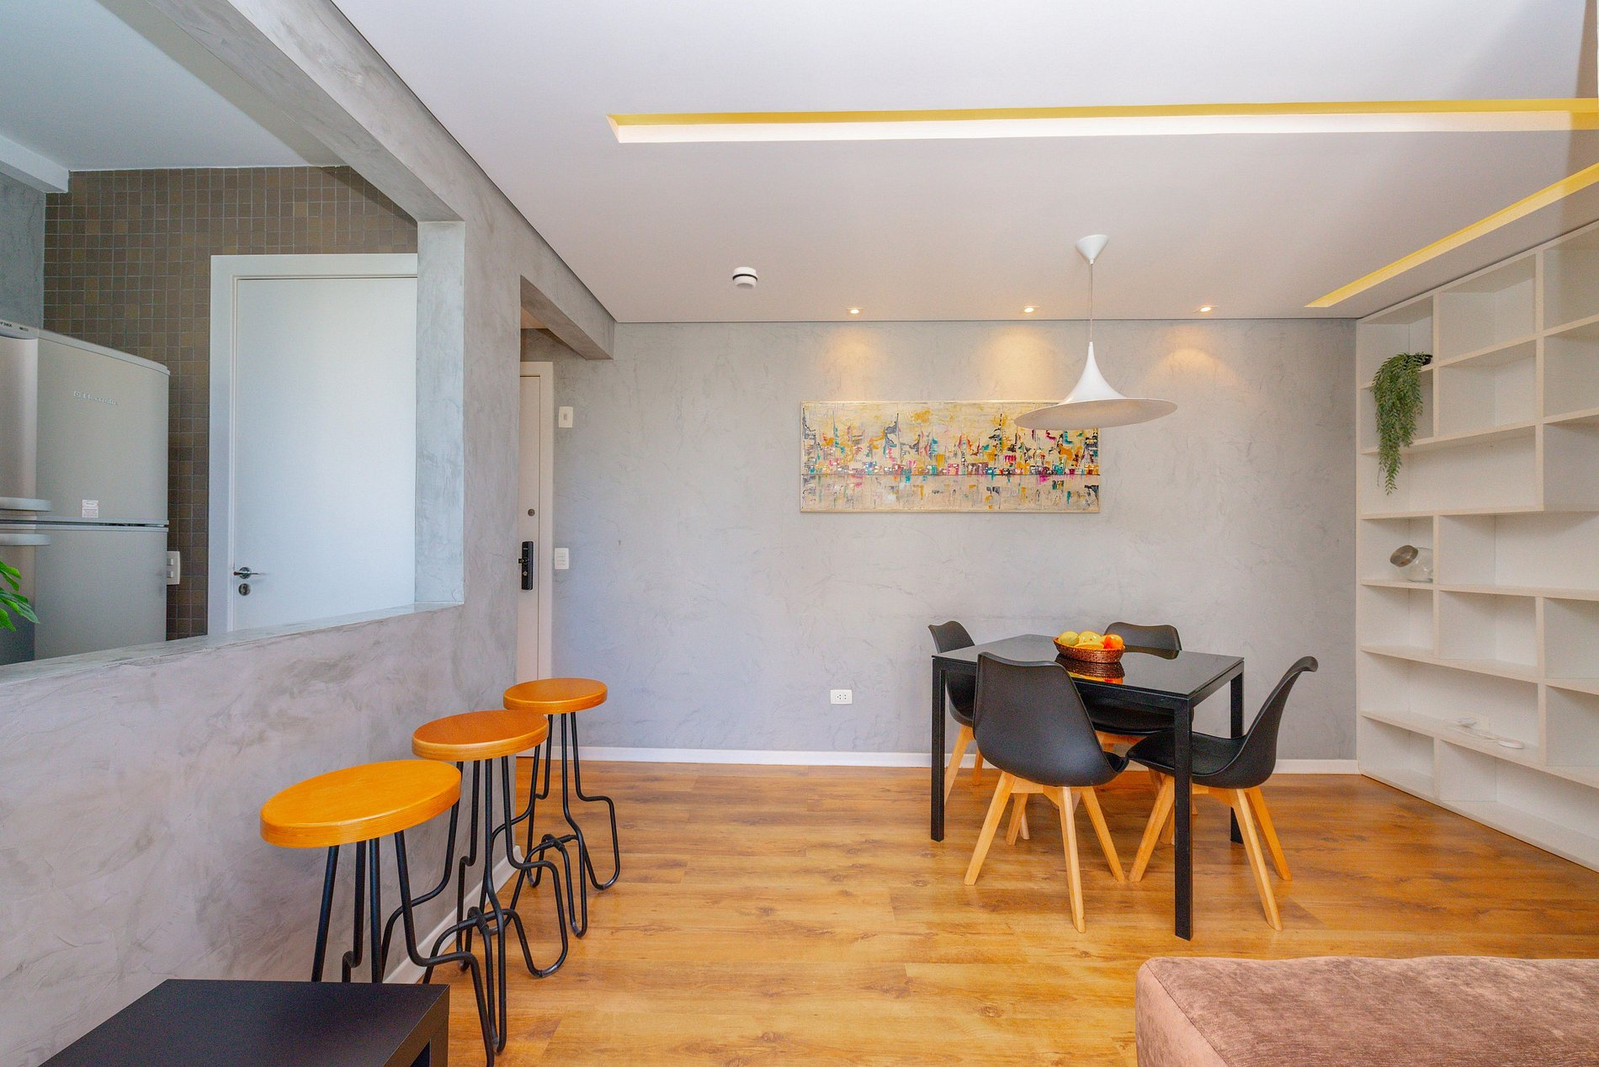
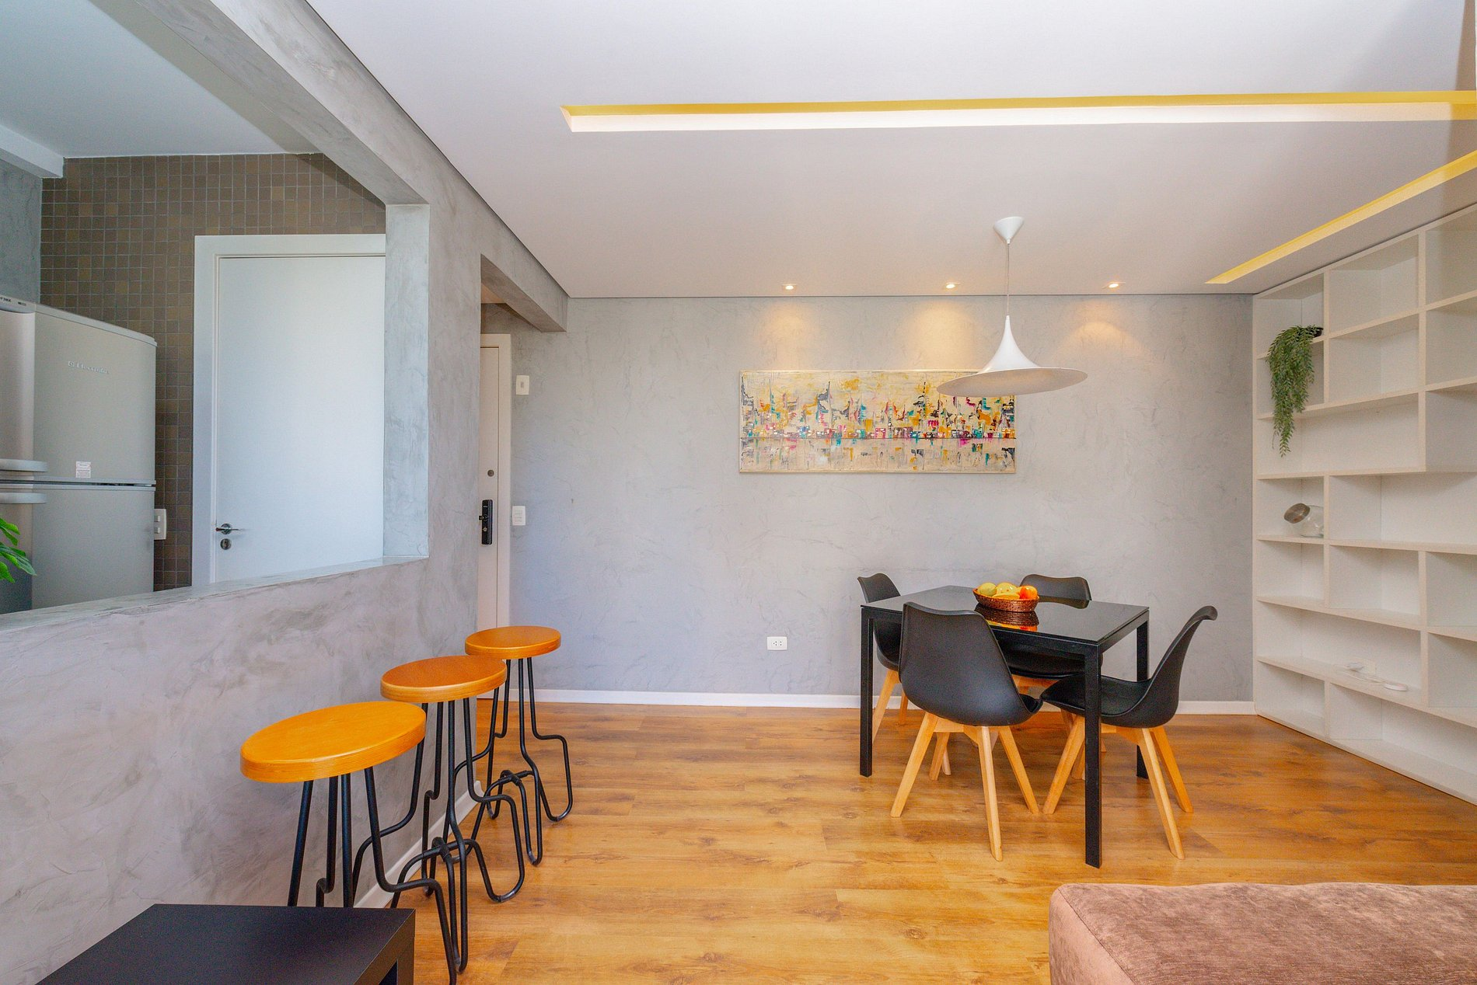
- smoke detector (745, 279)
